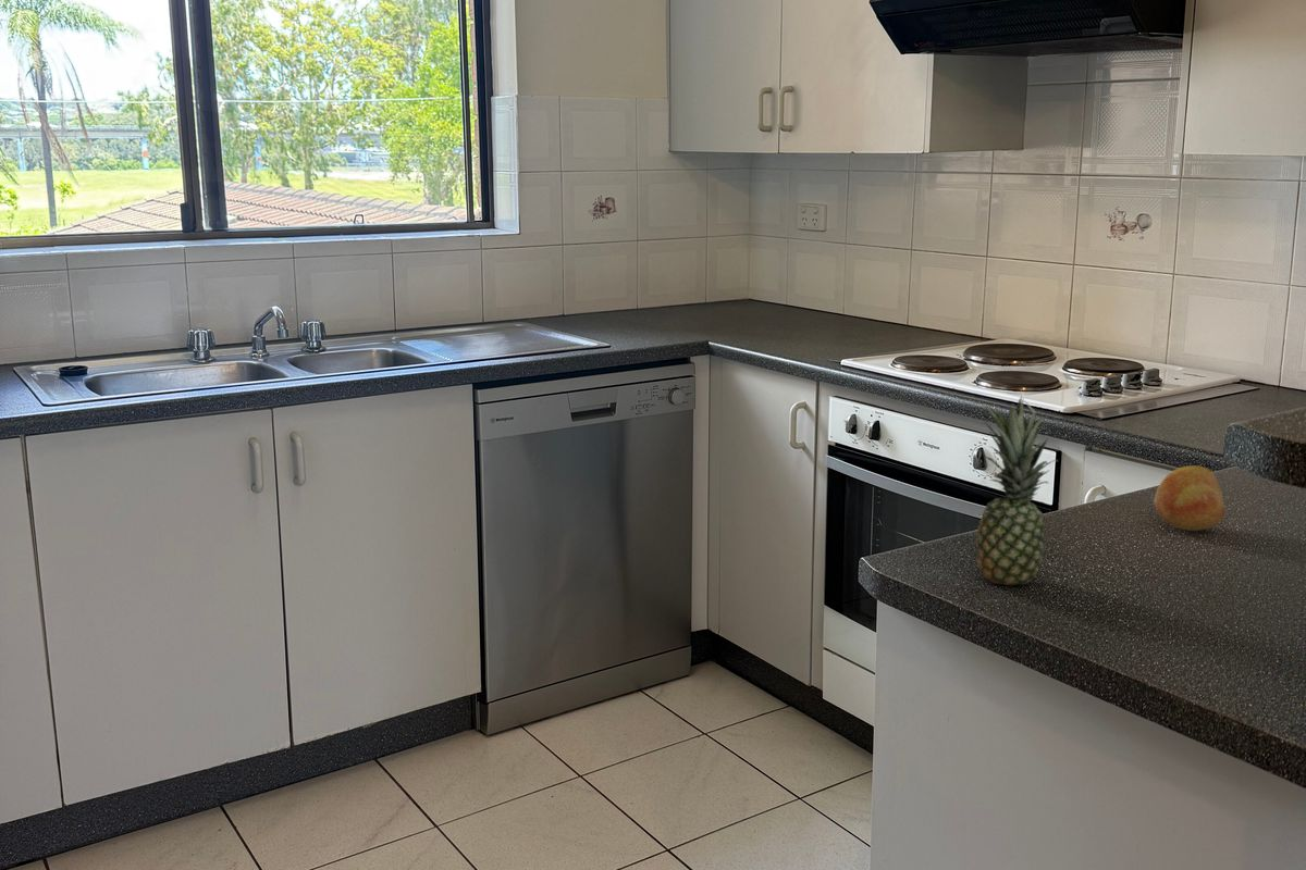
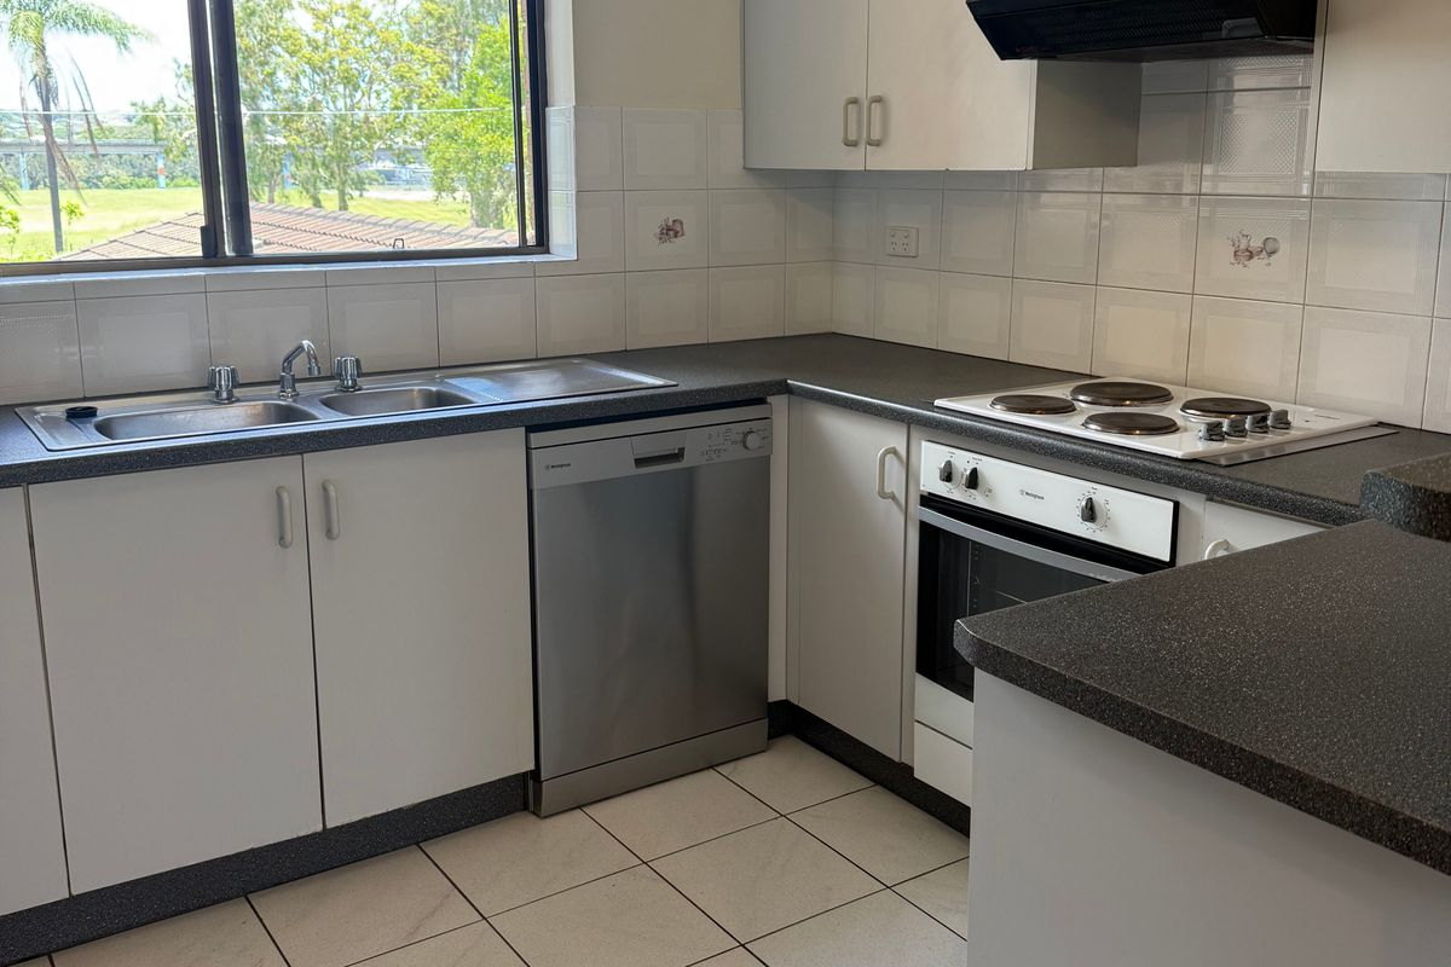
- fruit (1012, 488)
- fruit (1191, 496)
